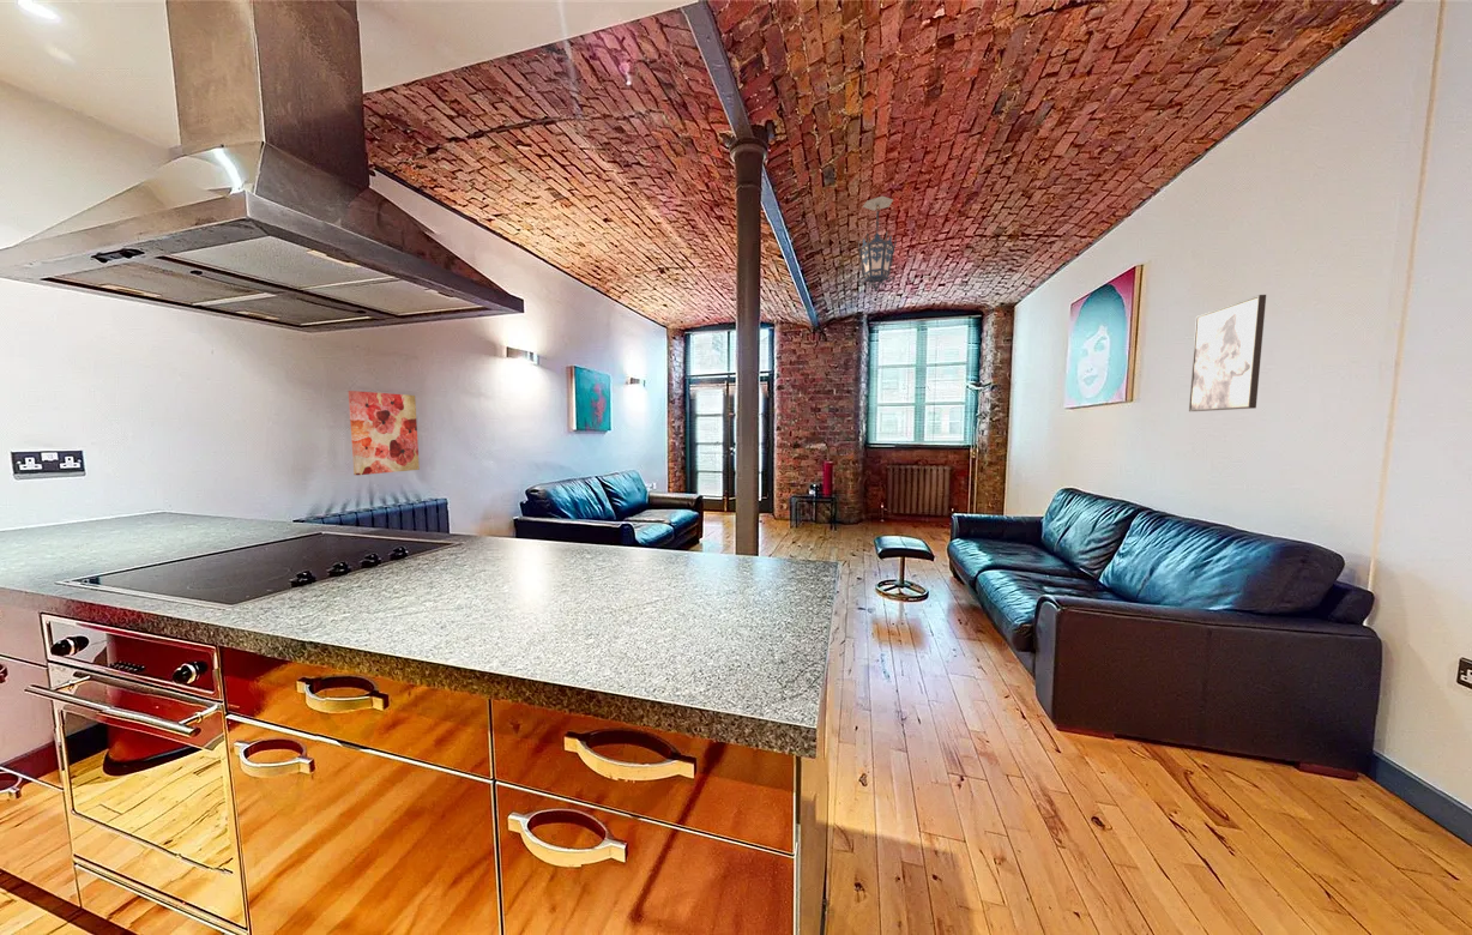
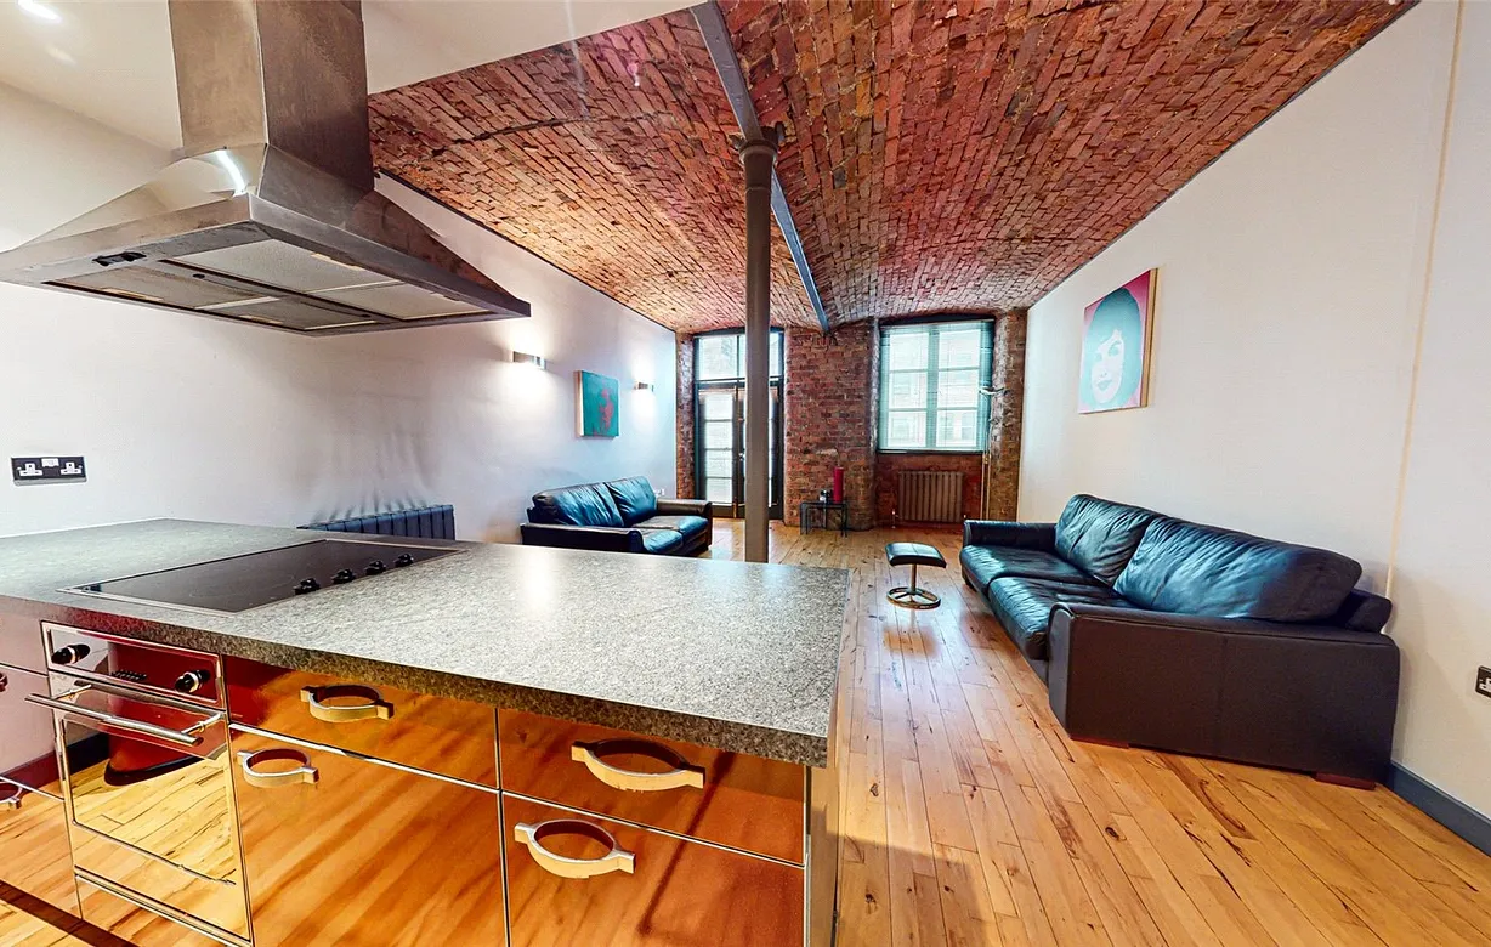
- hanging lantern (876, 248)
- wall art (386, 433)
- wall art (1223, 358)
